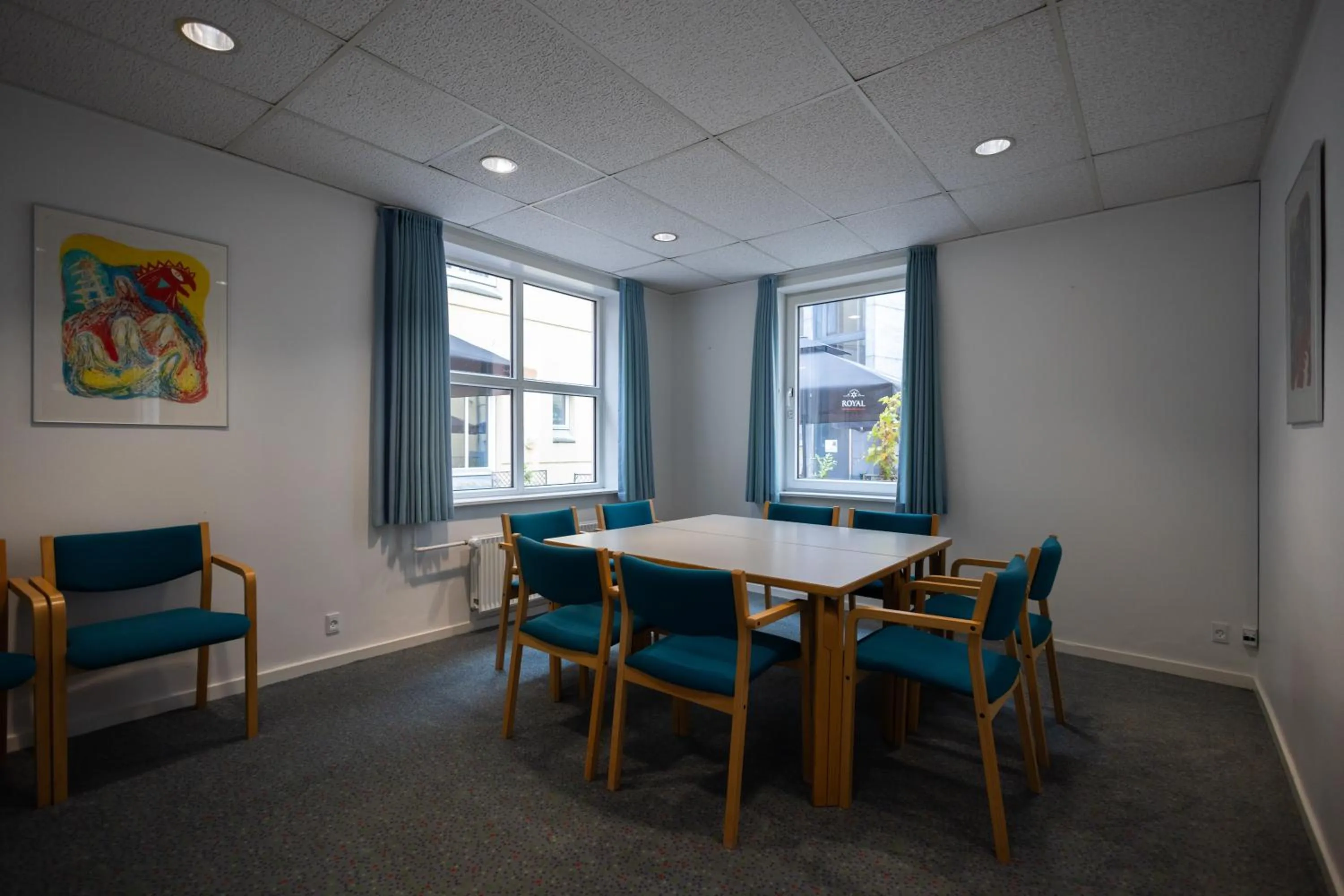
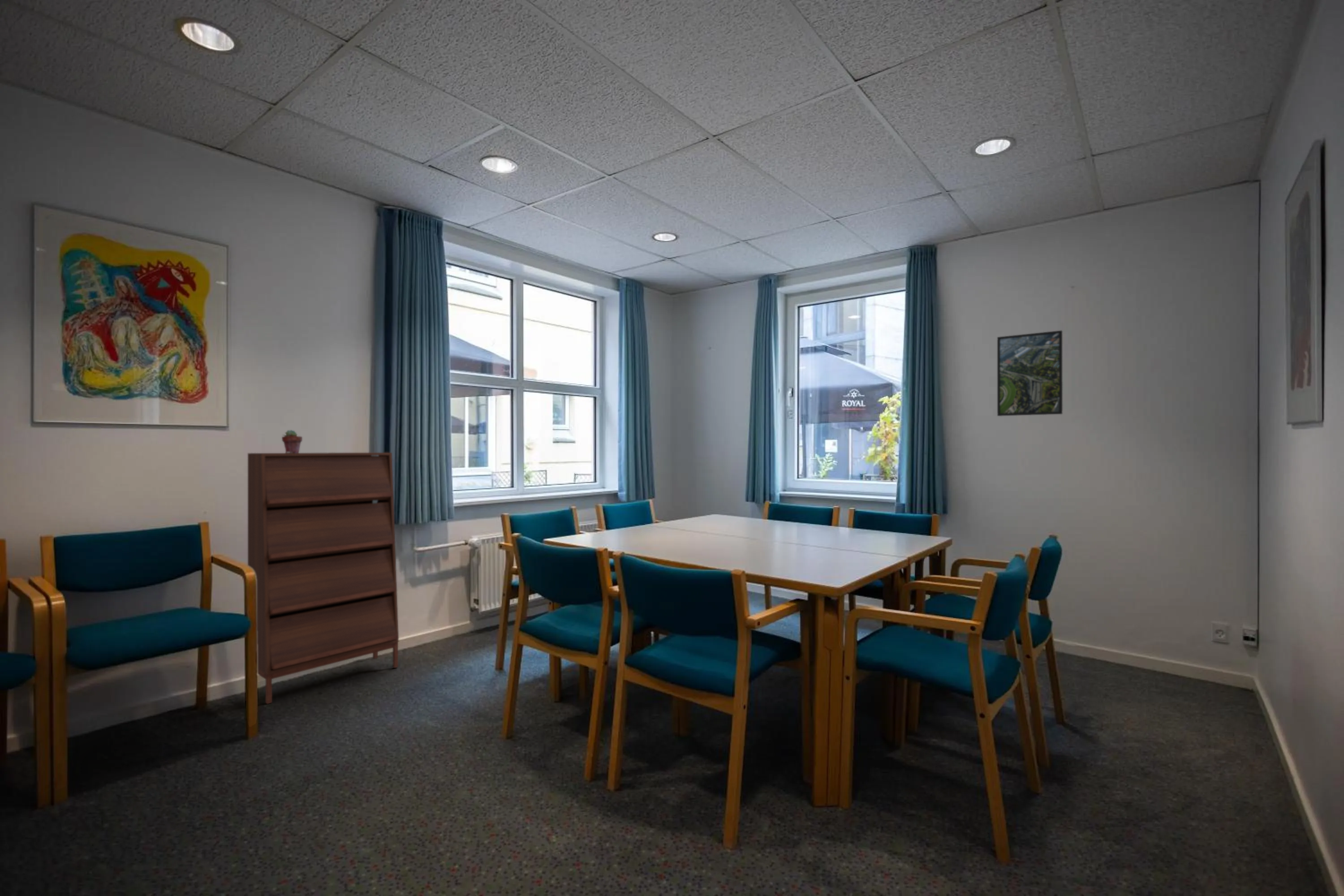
+ potted succulent (292, 441)
+ shoe cabinet (328, 566)
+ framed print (1029, 374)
